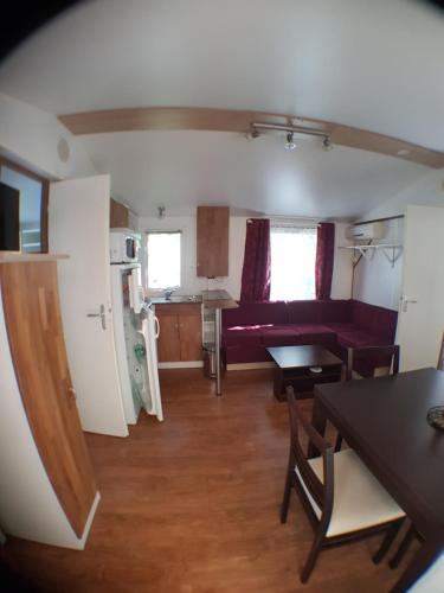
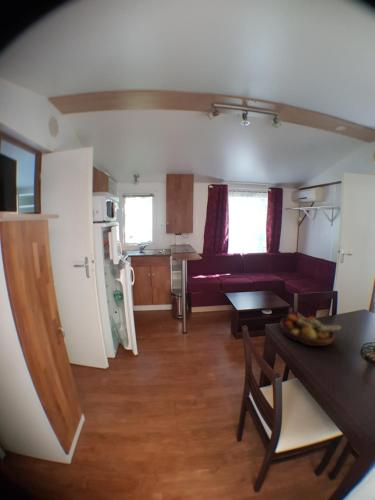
+ fruit bowl (306, 325)
